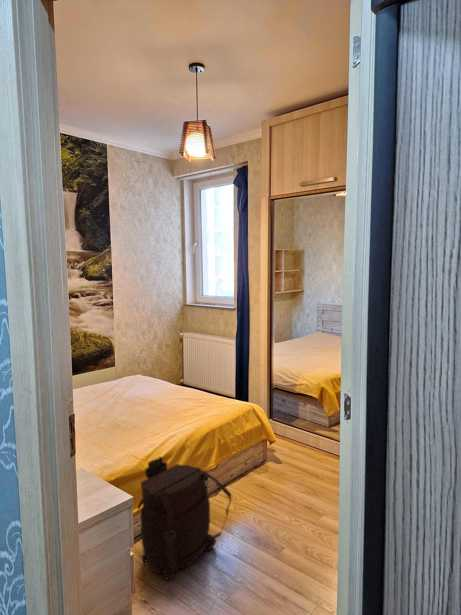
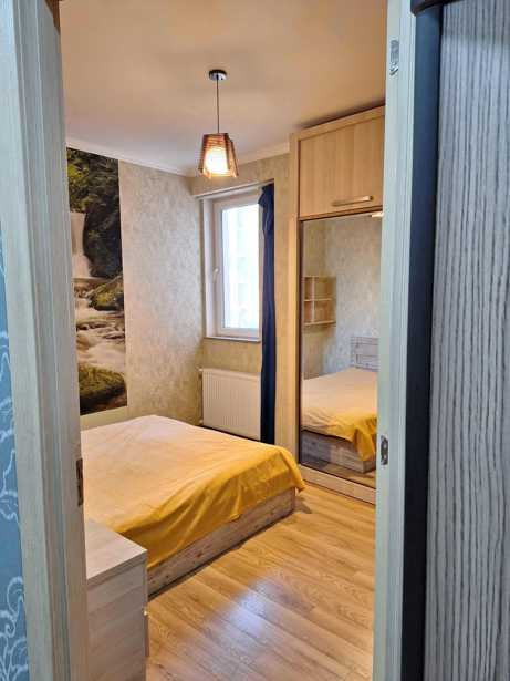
- backpack (176, 512)
